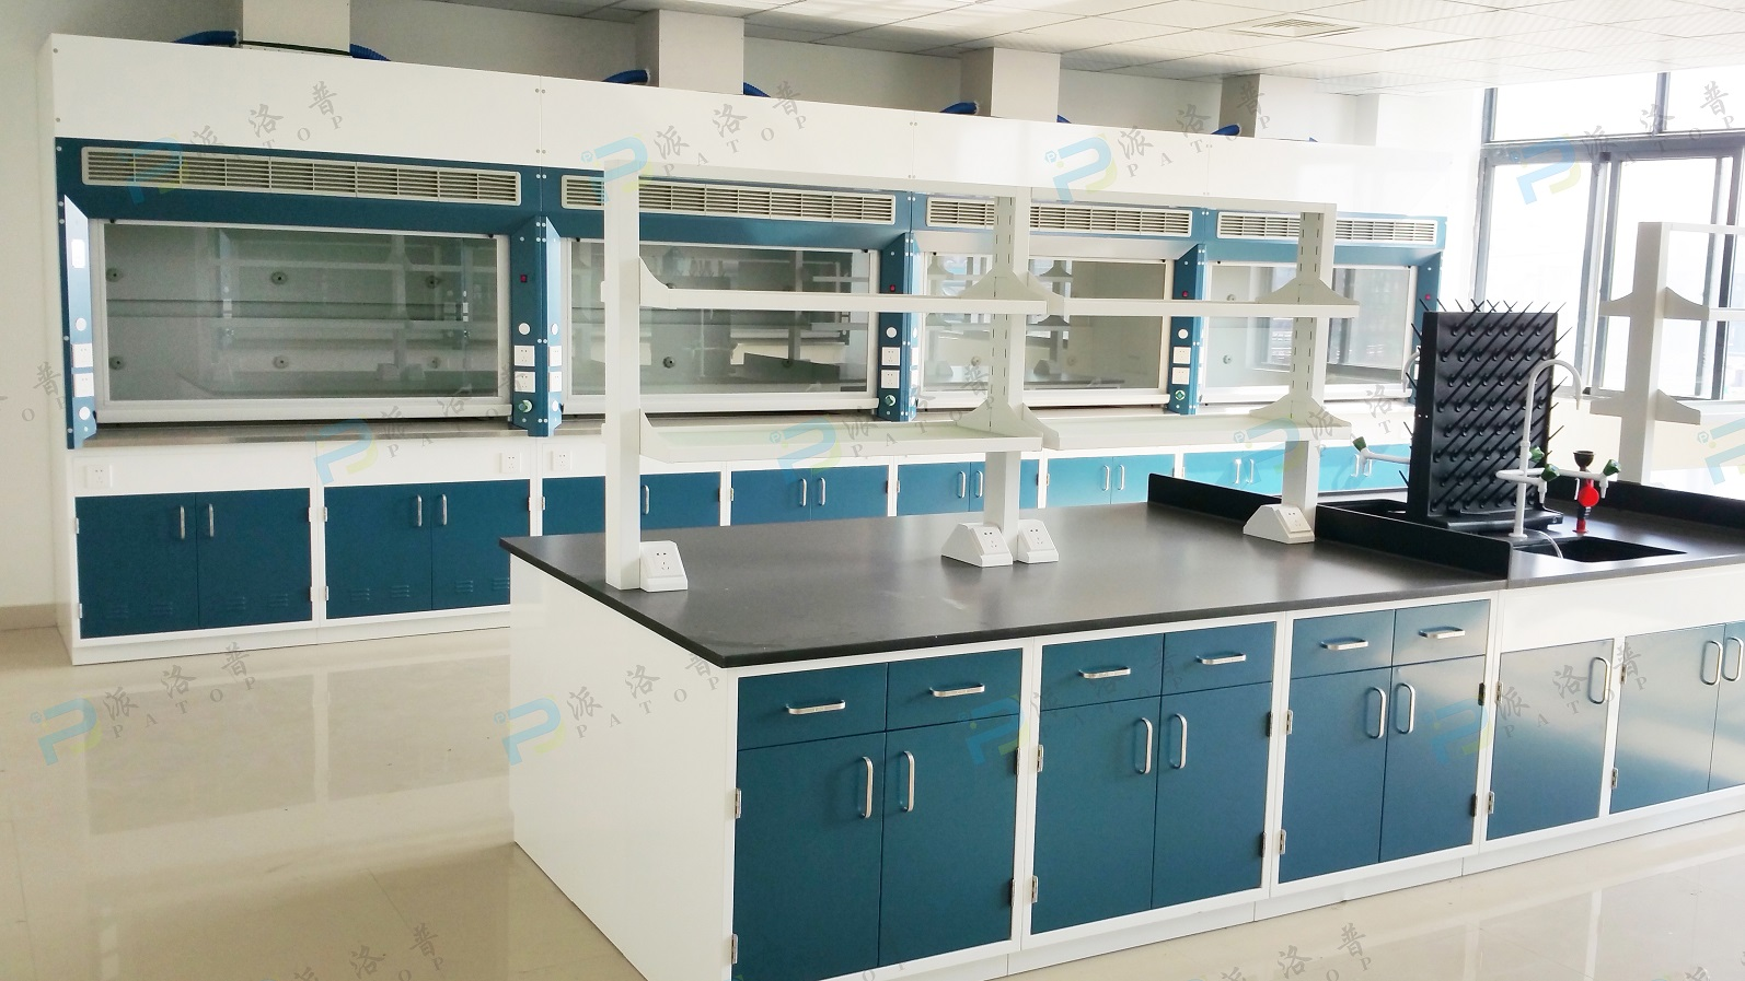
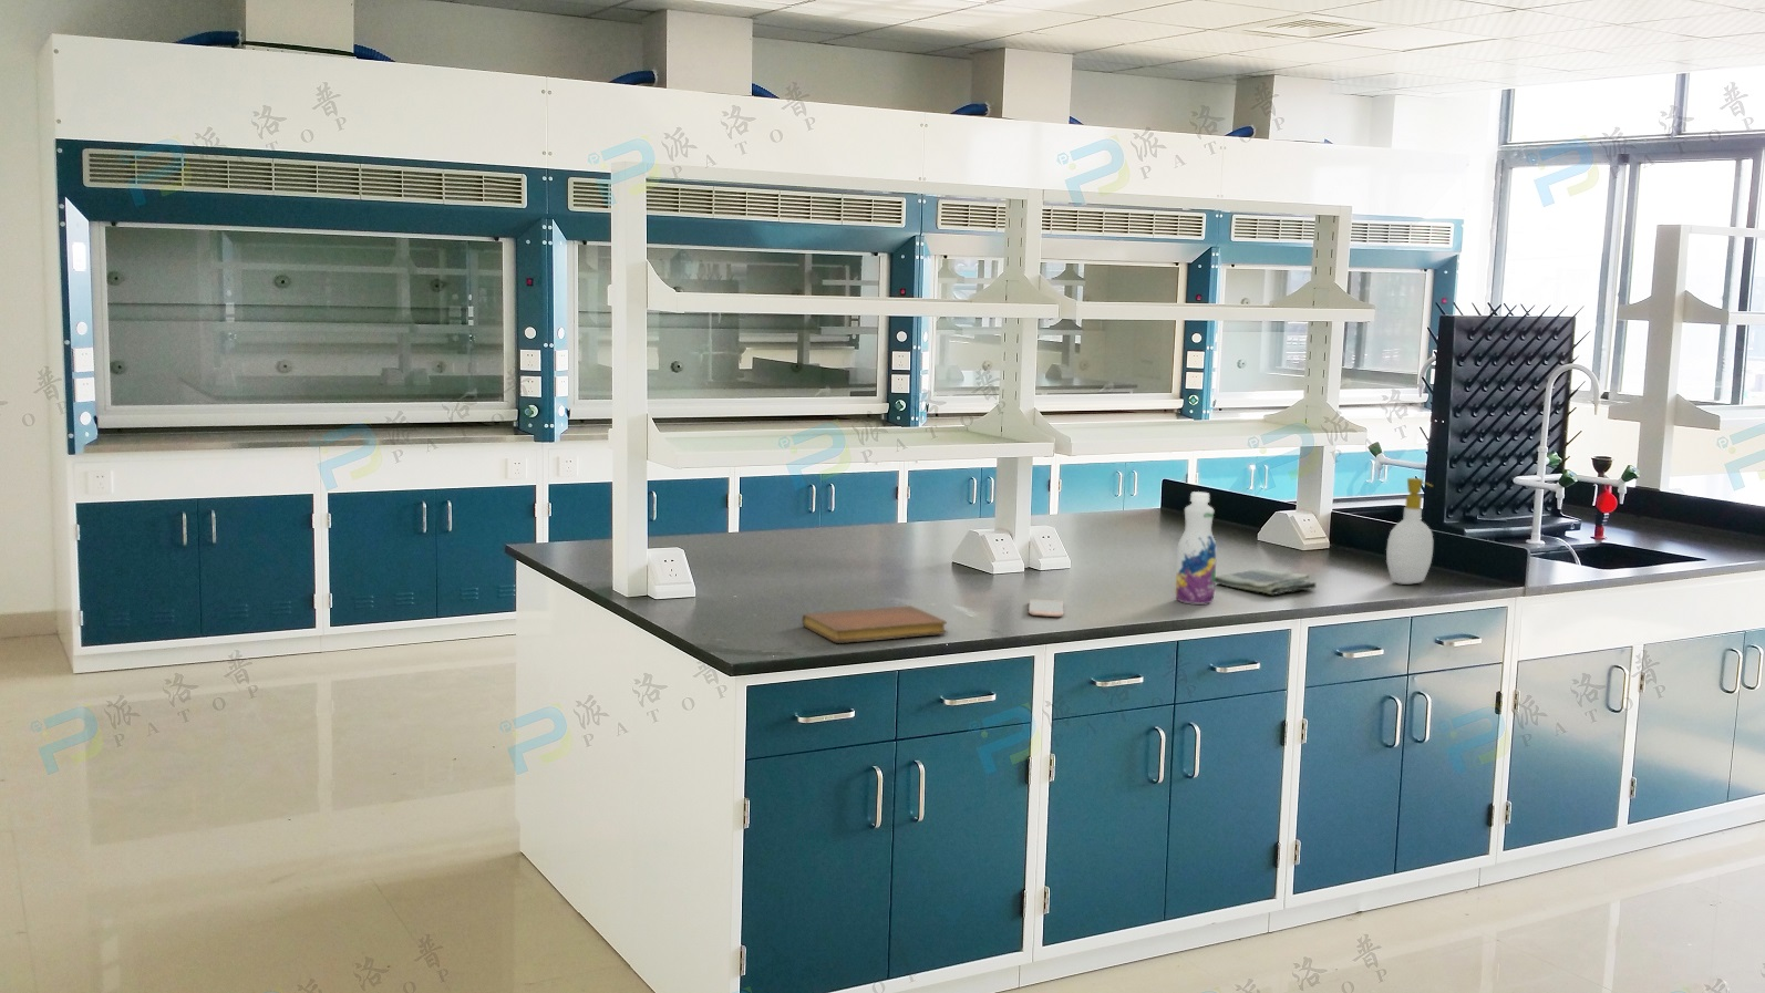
+ soap bottle (1413, 530)
+ dish towel (1264, 580)
+ notebook (874, 622)
+ beverage bottle (1196, 547)
+ smartphone (1045, 606)
